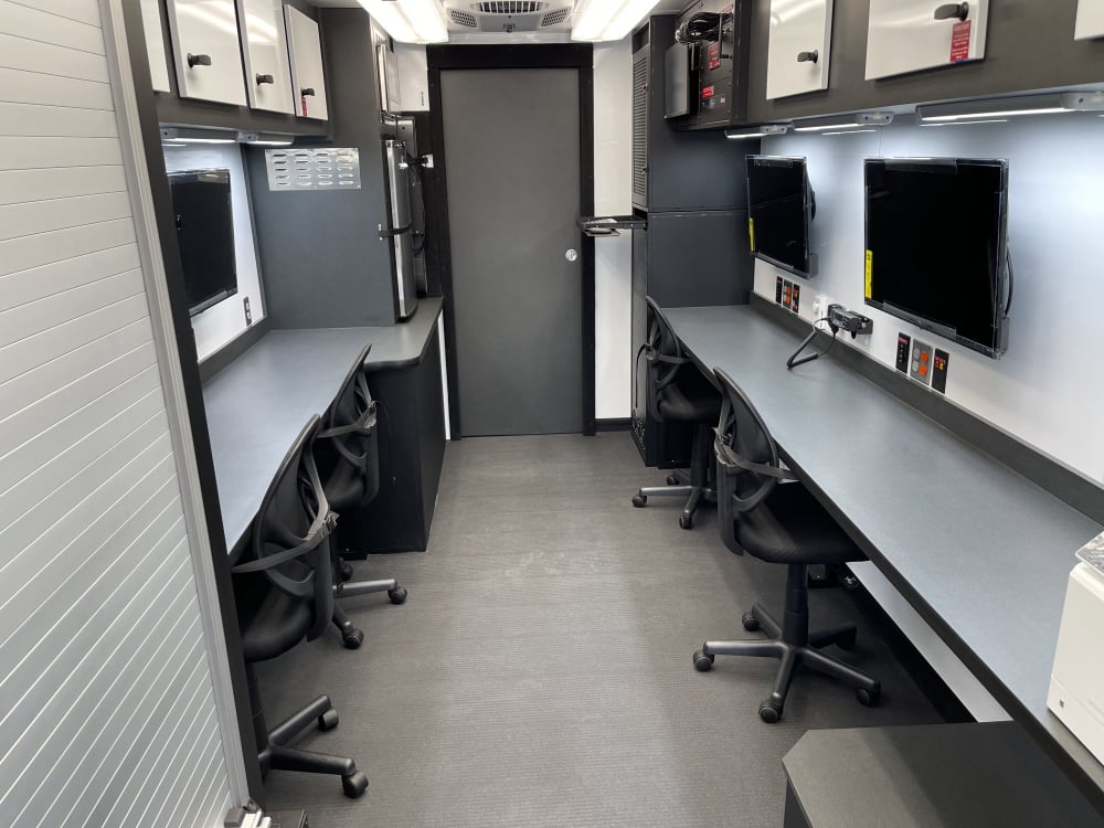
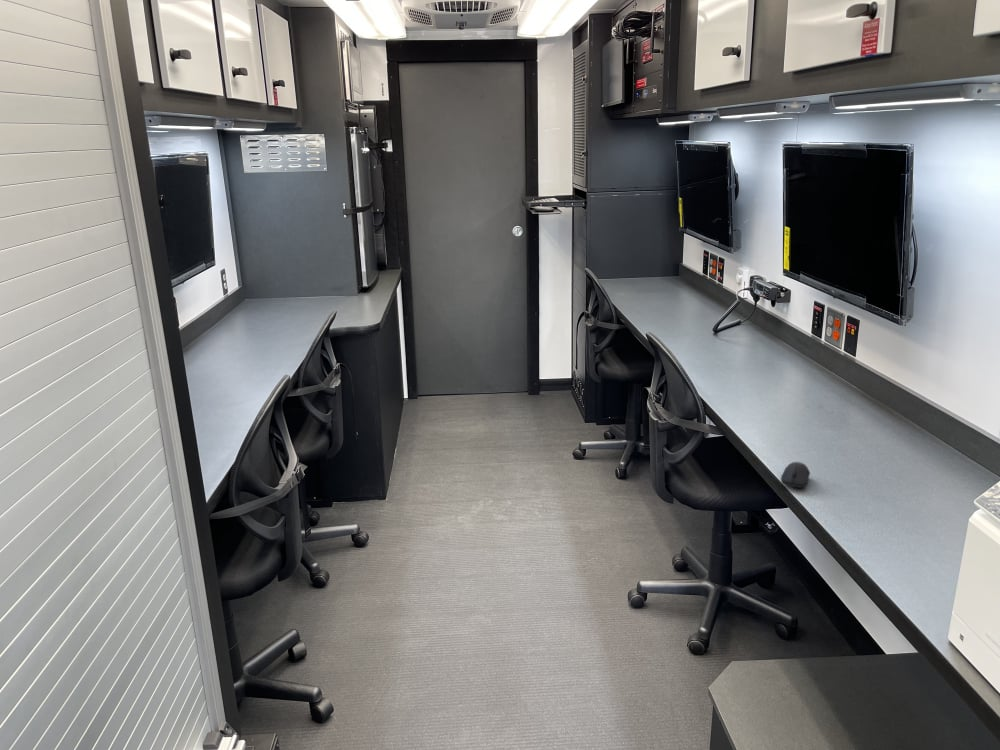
+ computer mouse (796, 472)
